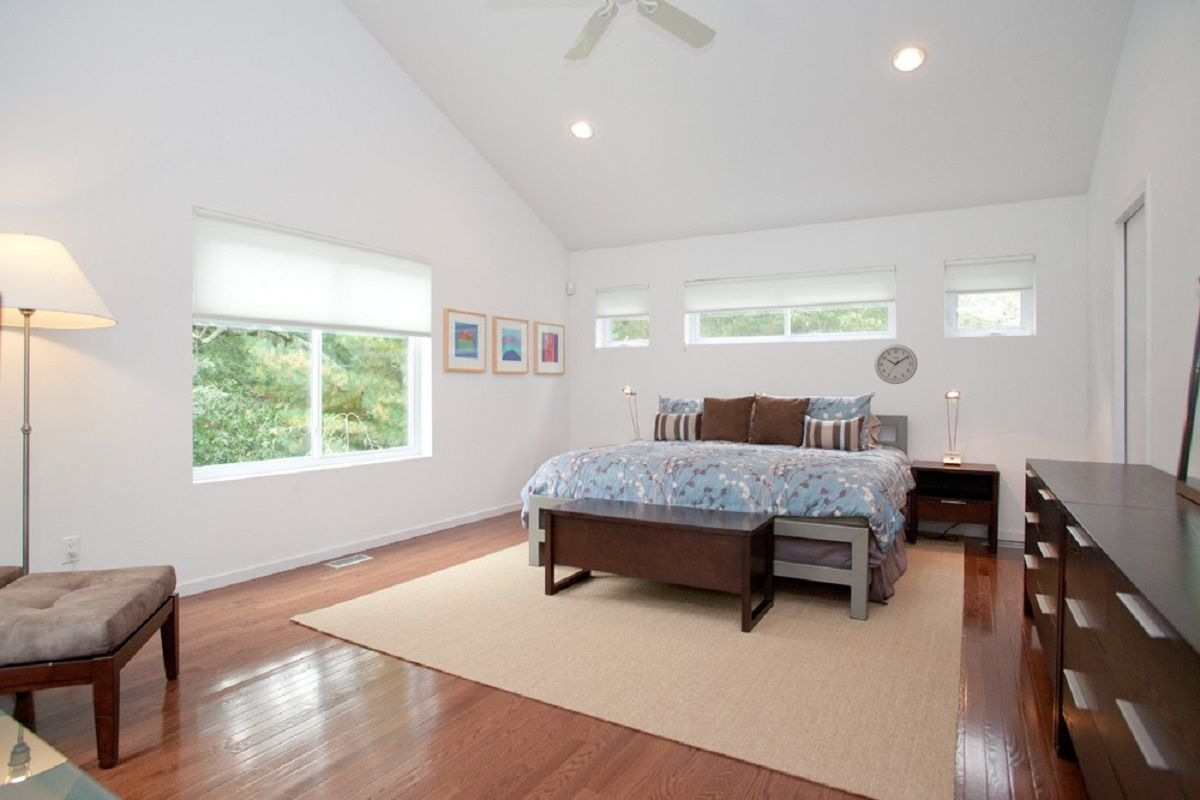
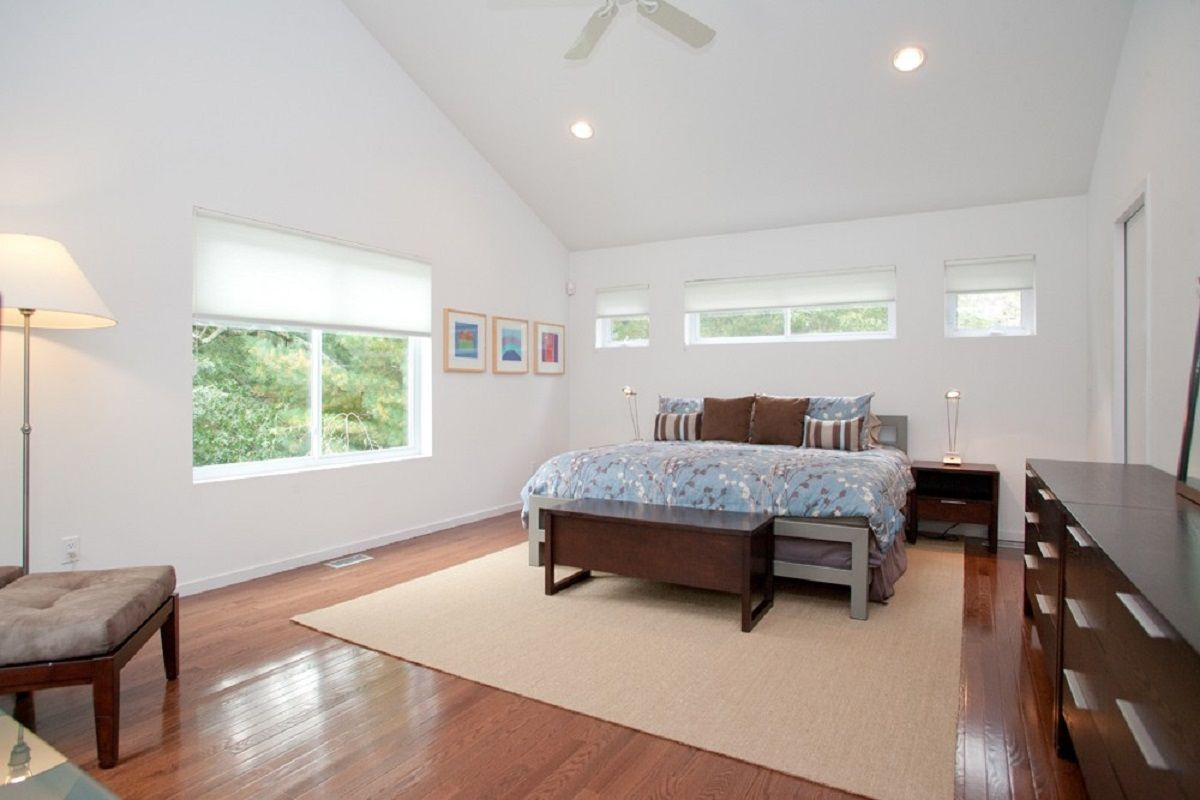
- wall clock (895, 364)
